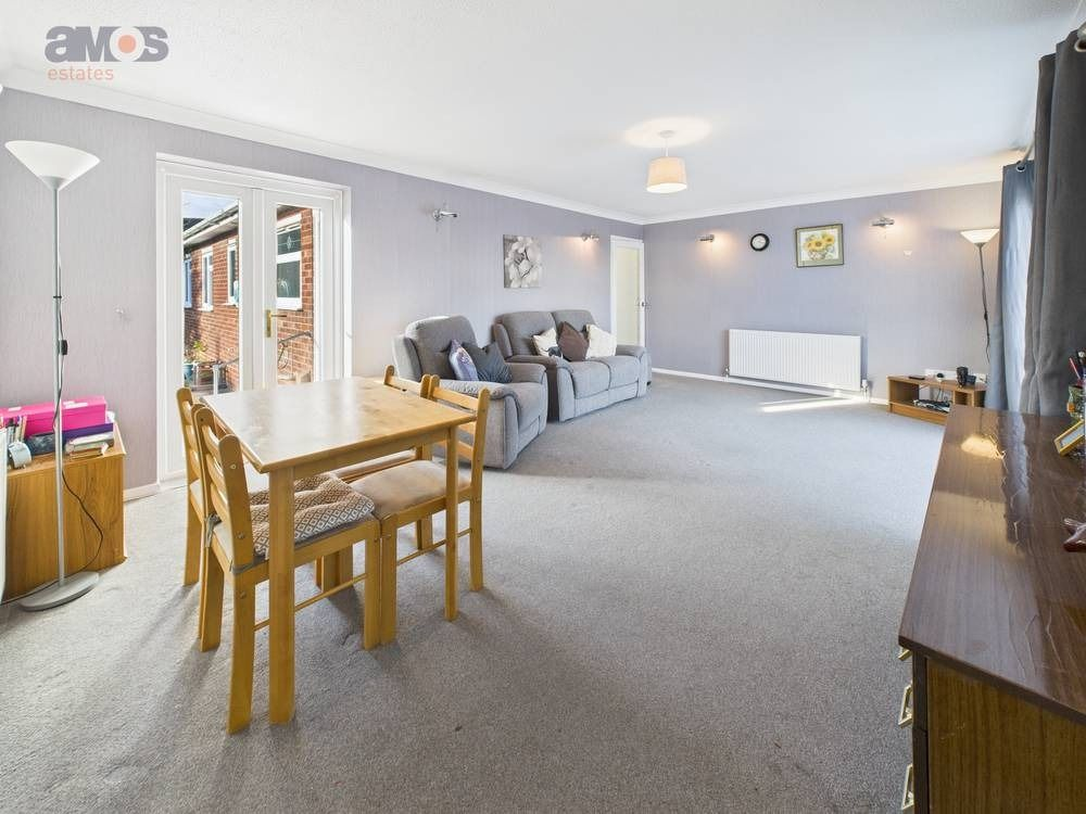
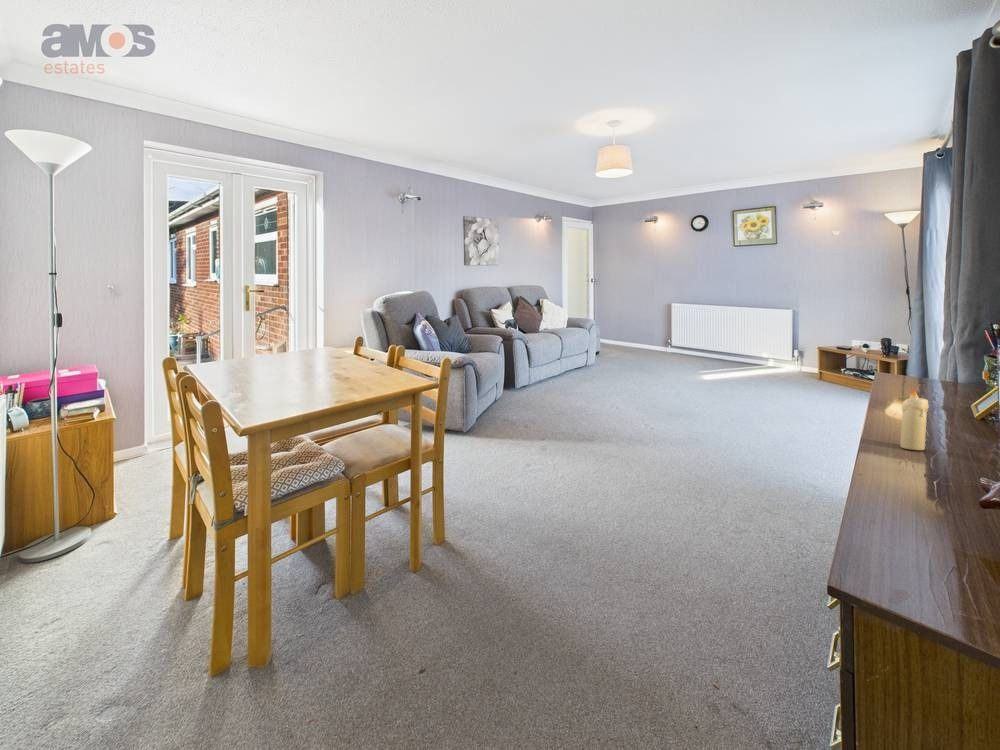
+ candle (914, 418)
